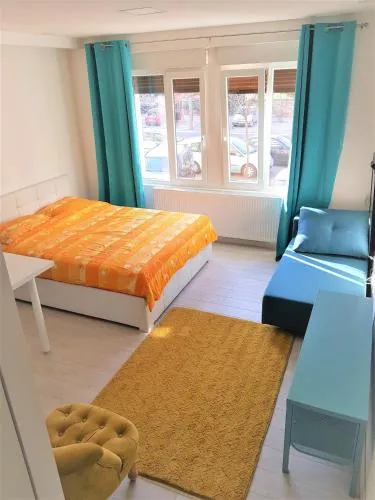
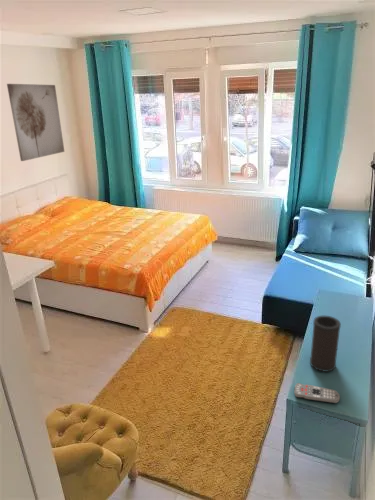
+ wall art (38, 121)
+ speaker (324, 343)
+ remote control (316, 393)
